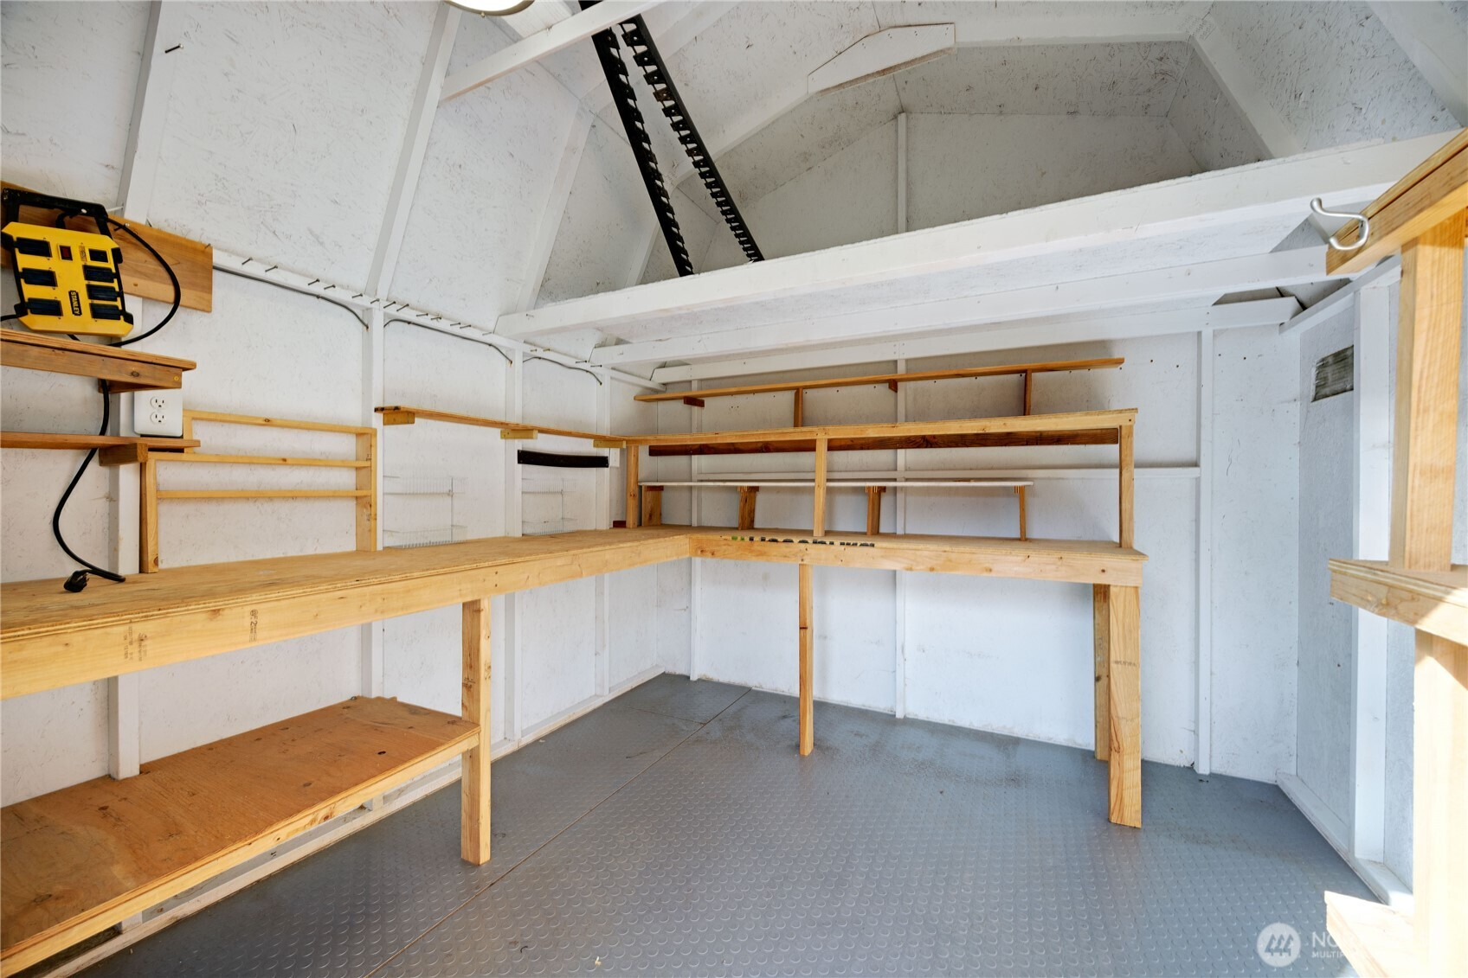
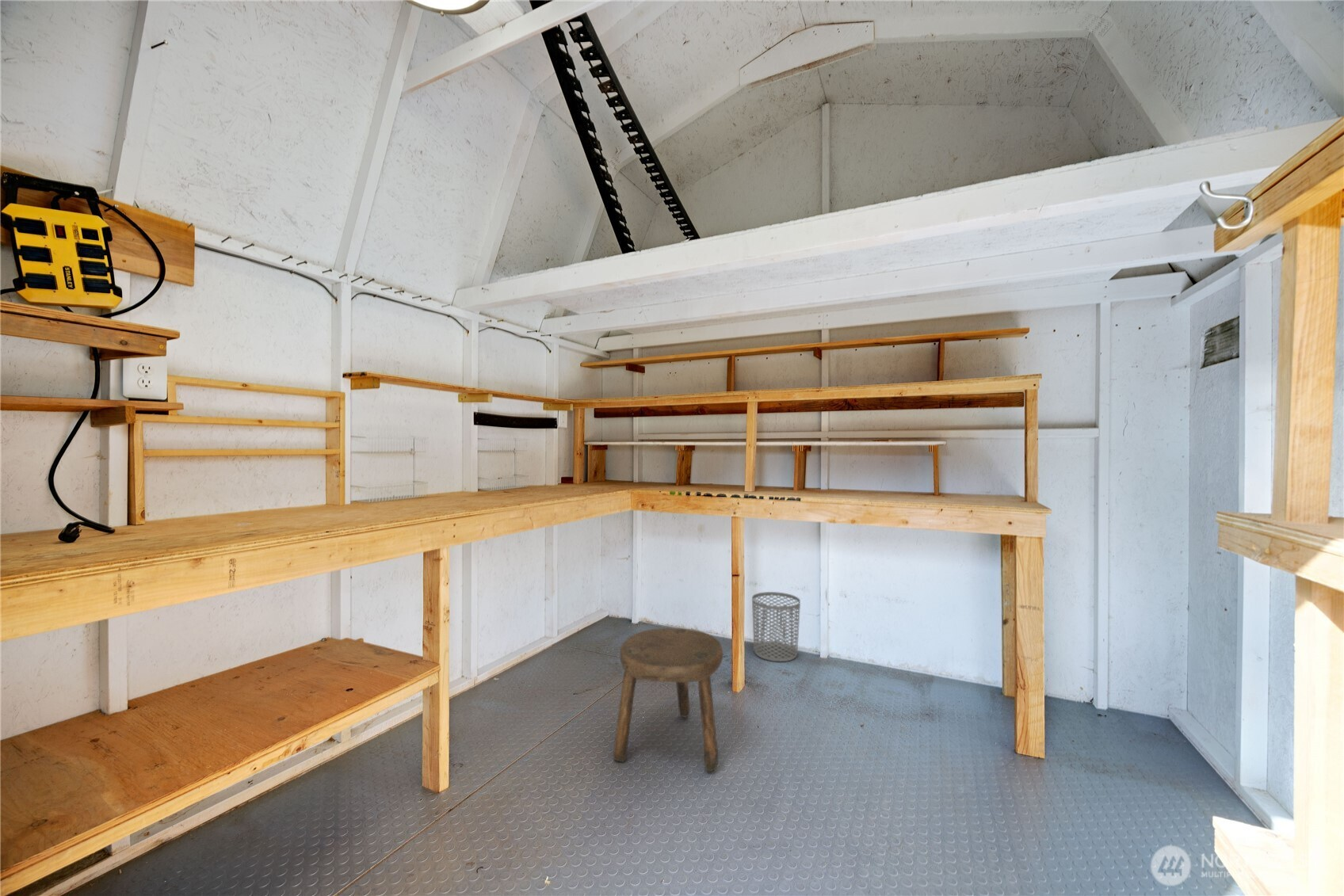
+ waste bin (775, 625)
+ stool (677, 692)
